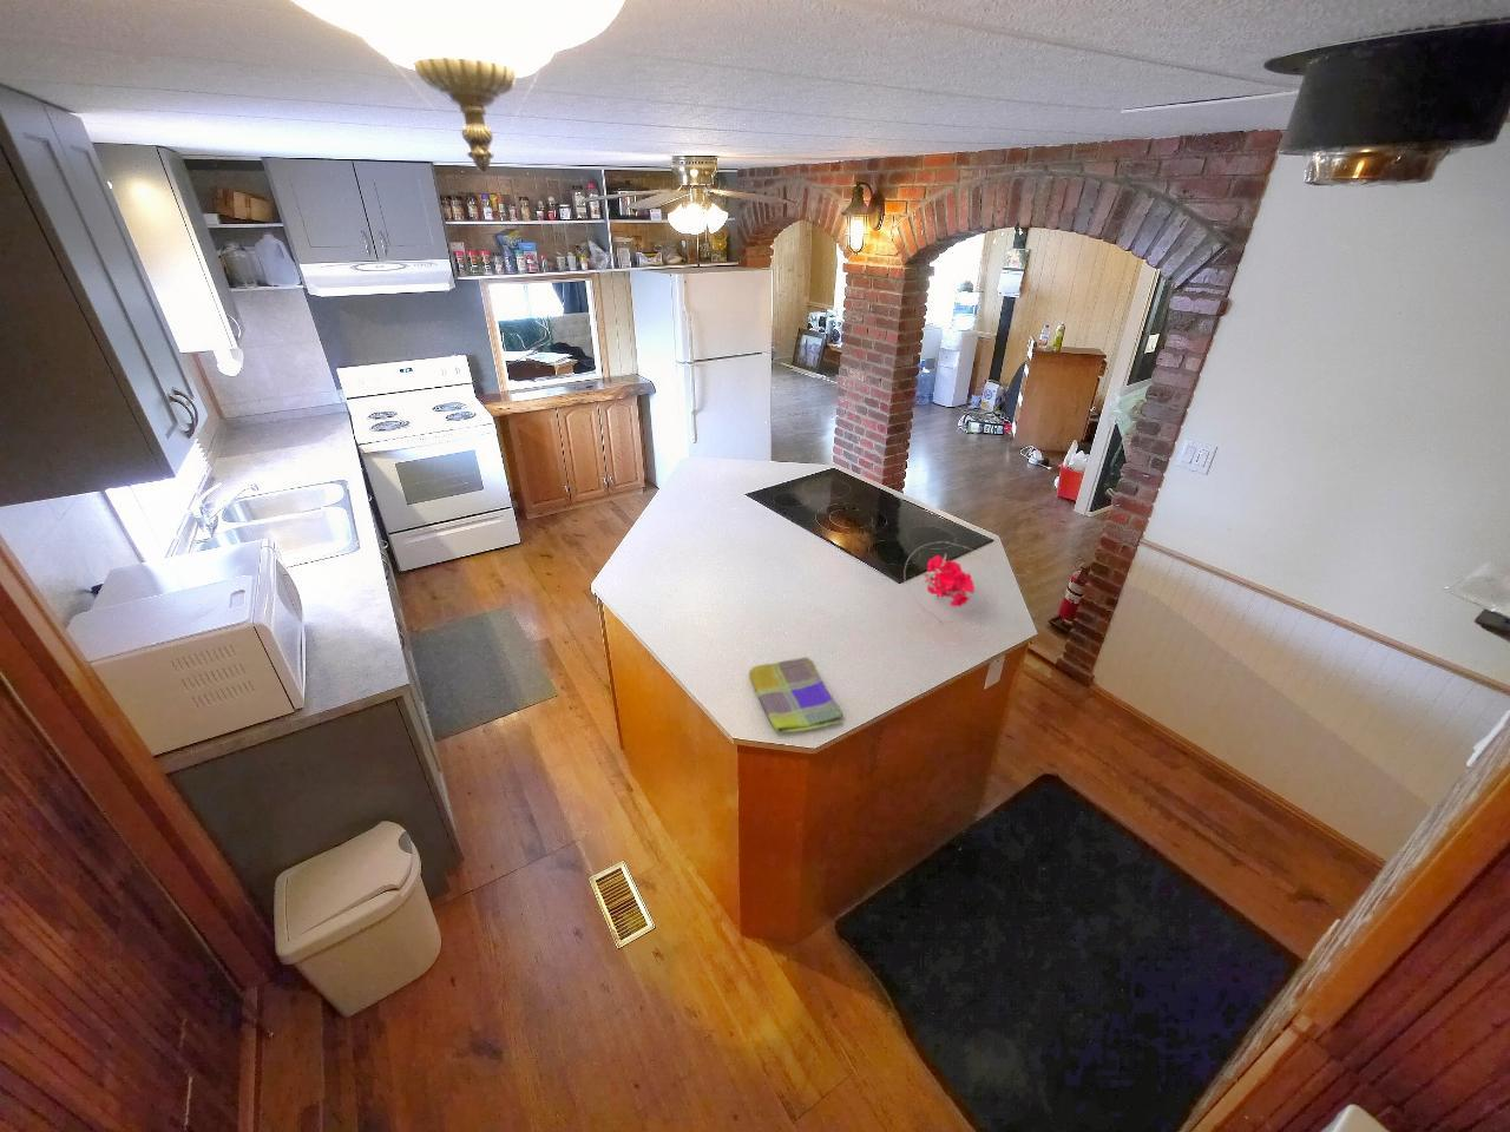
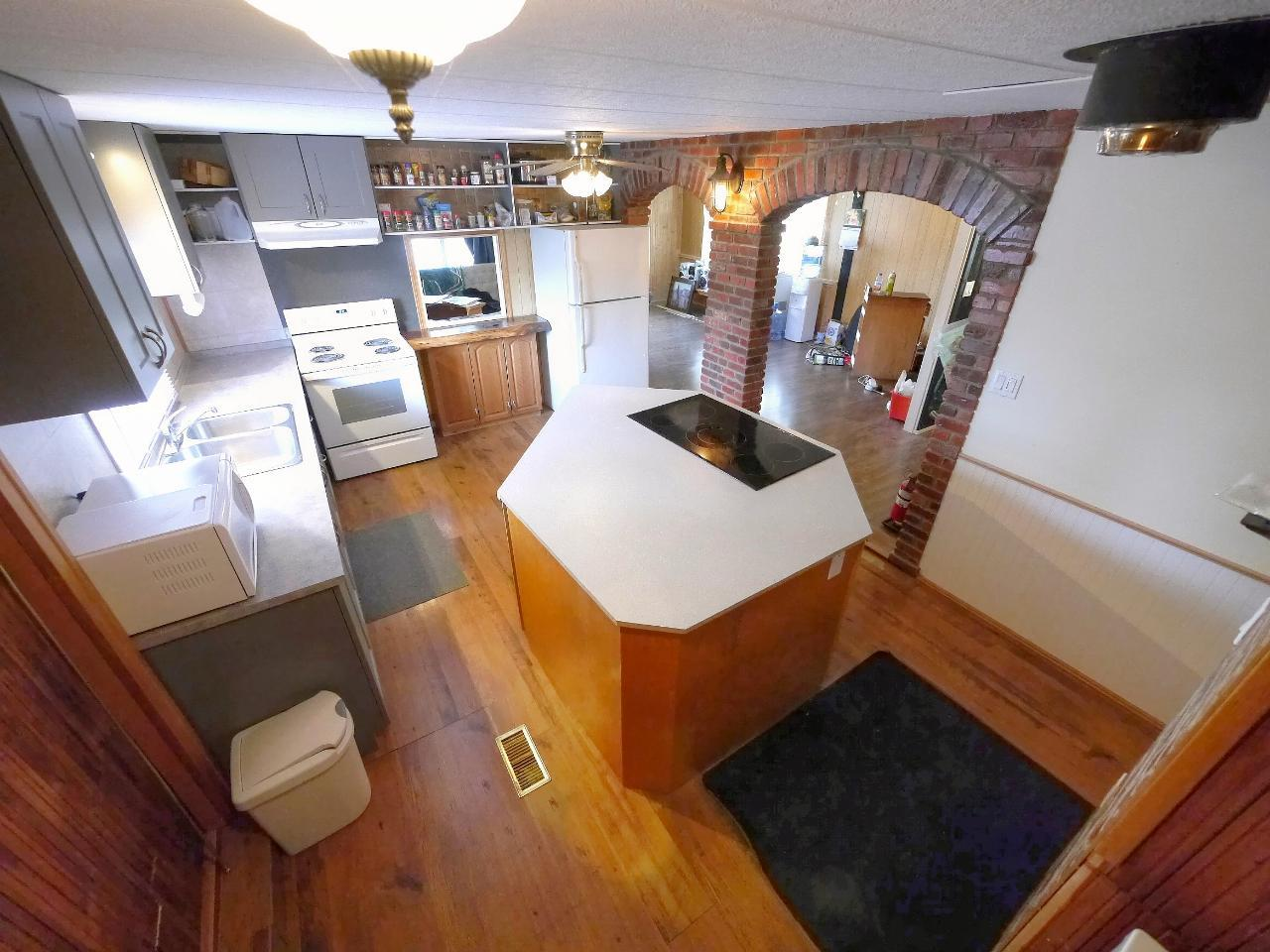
- dish towel (793, 692)
- flower (949, 584)
